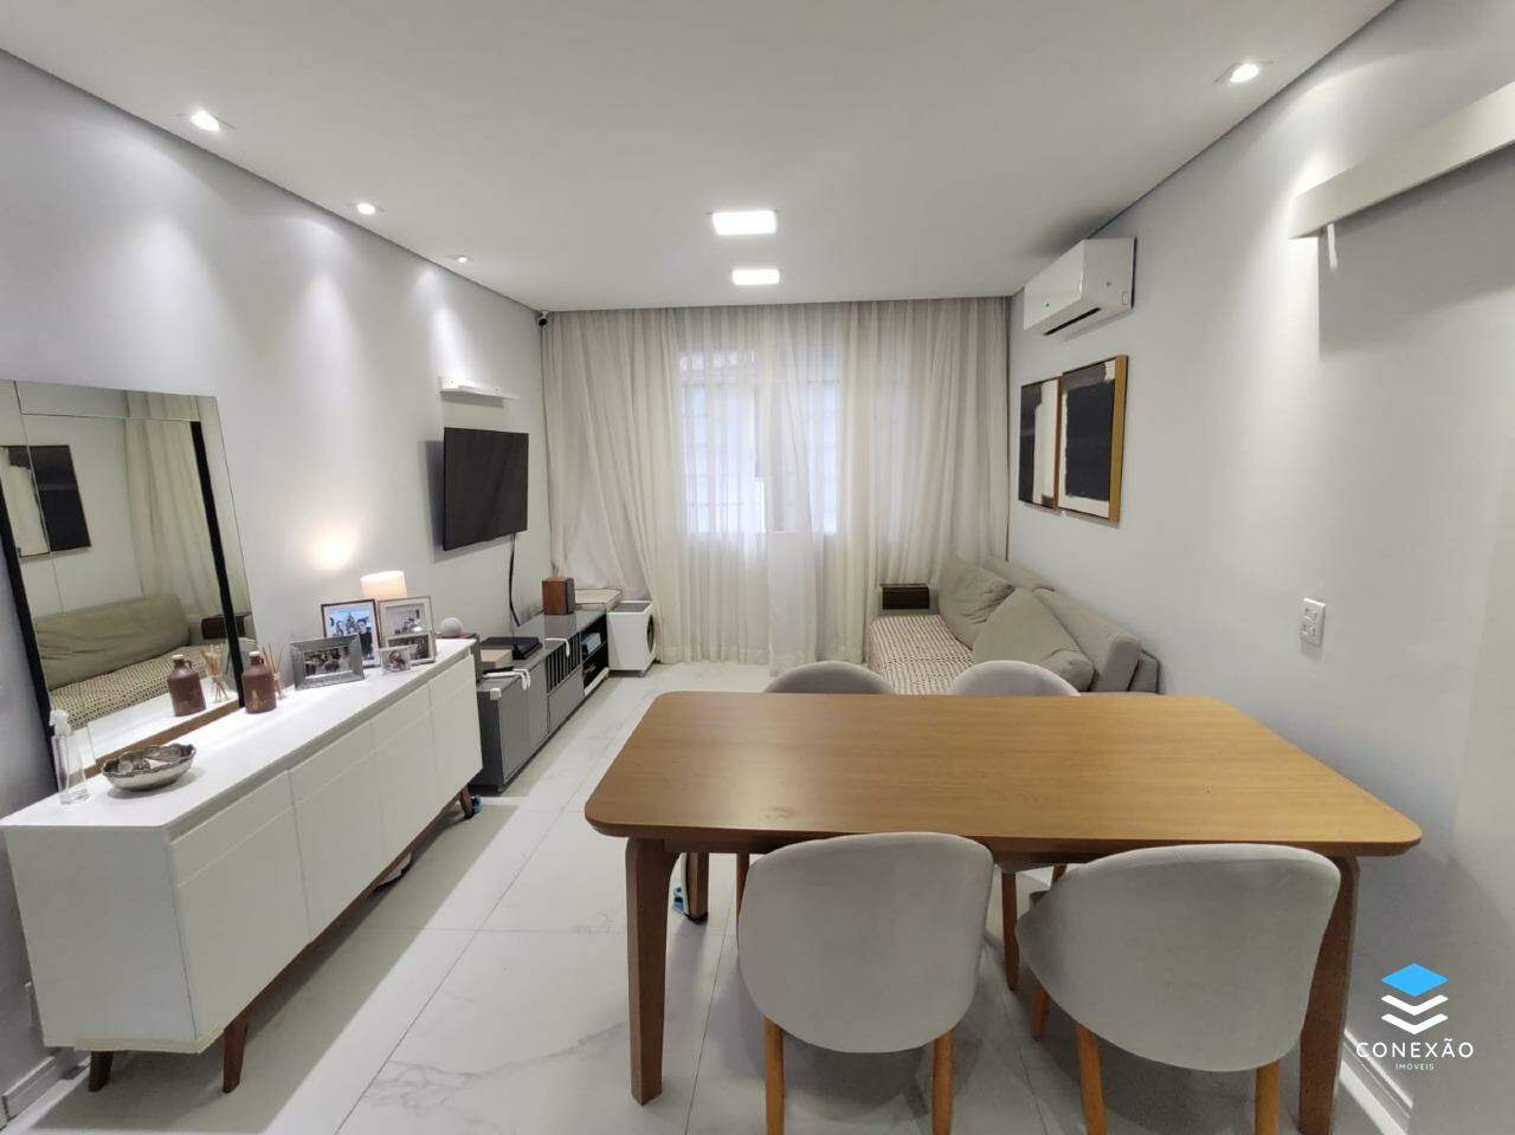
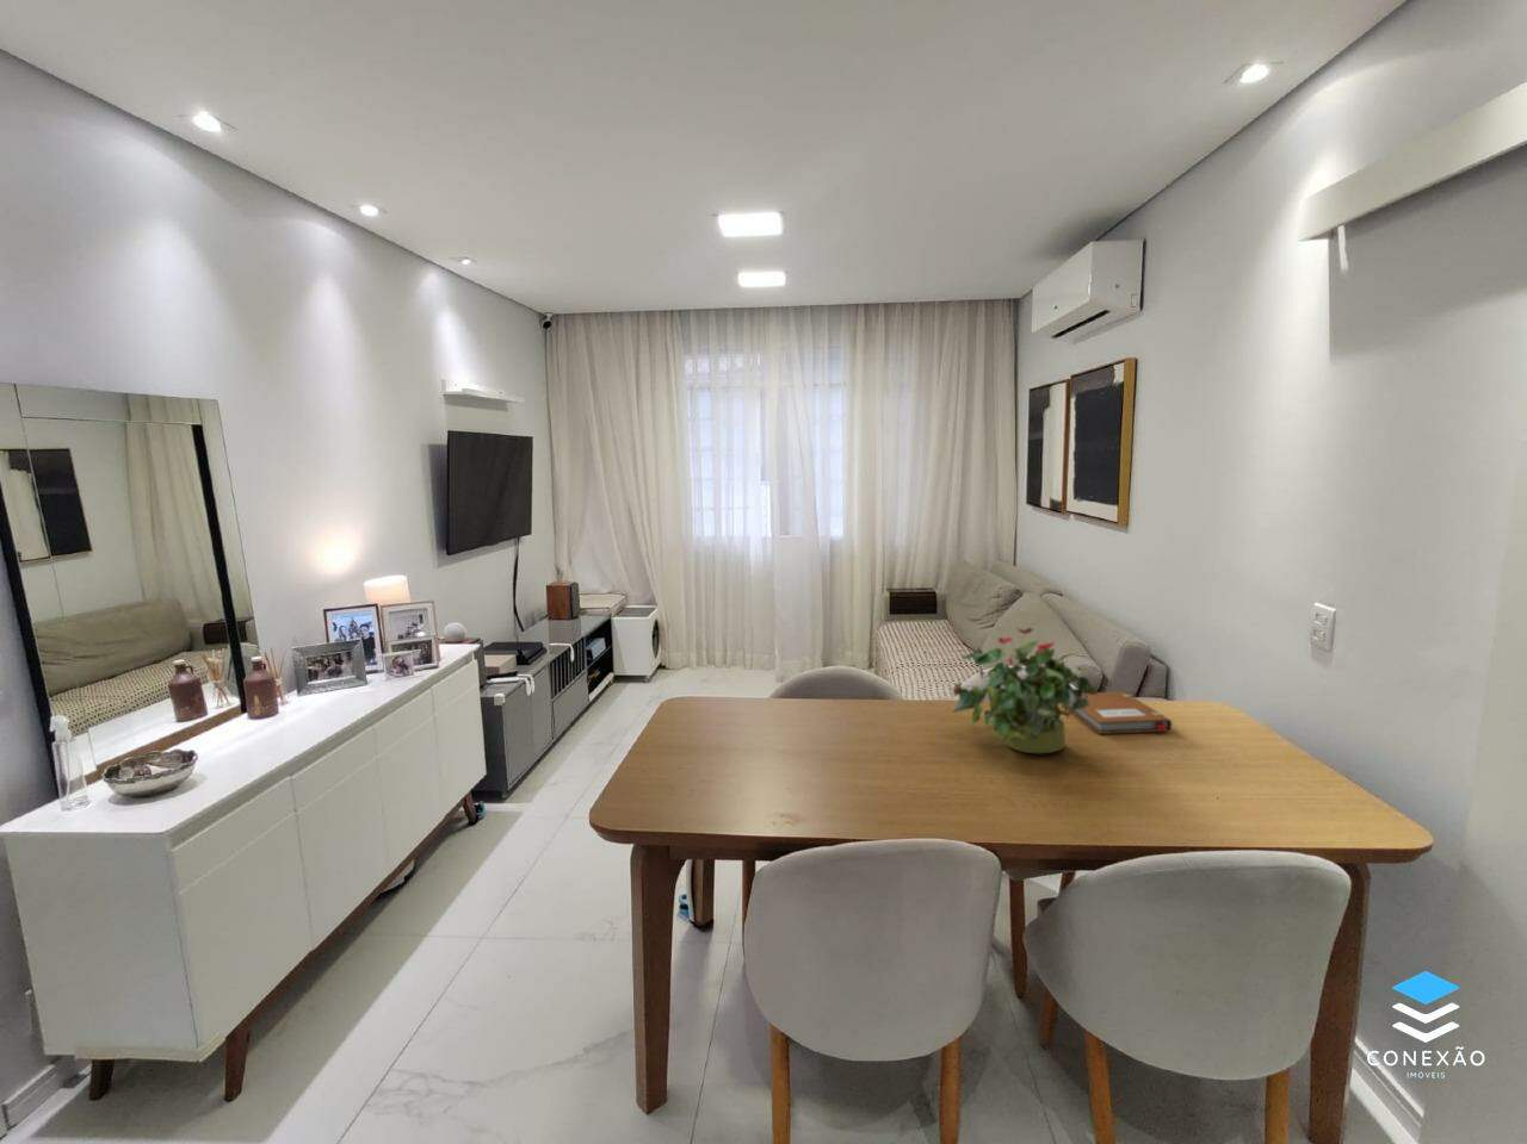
+ notebook (1115, 711)
+ potted plant (1021, 690)
